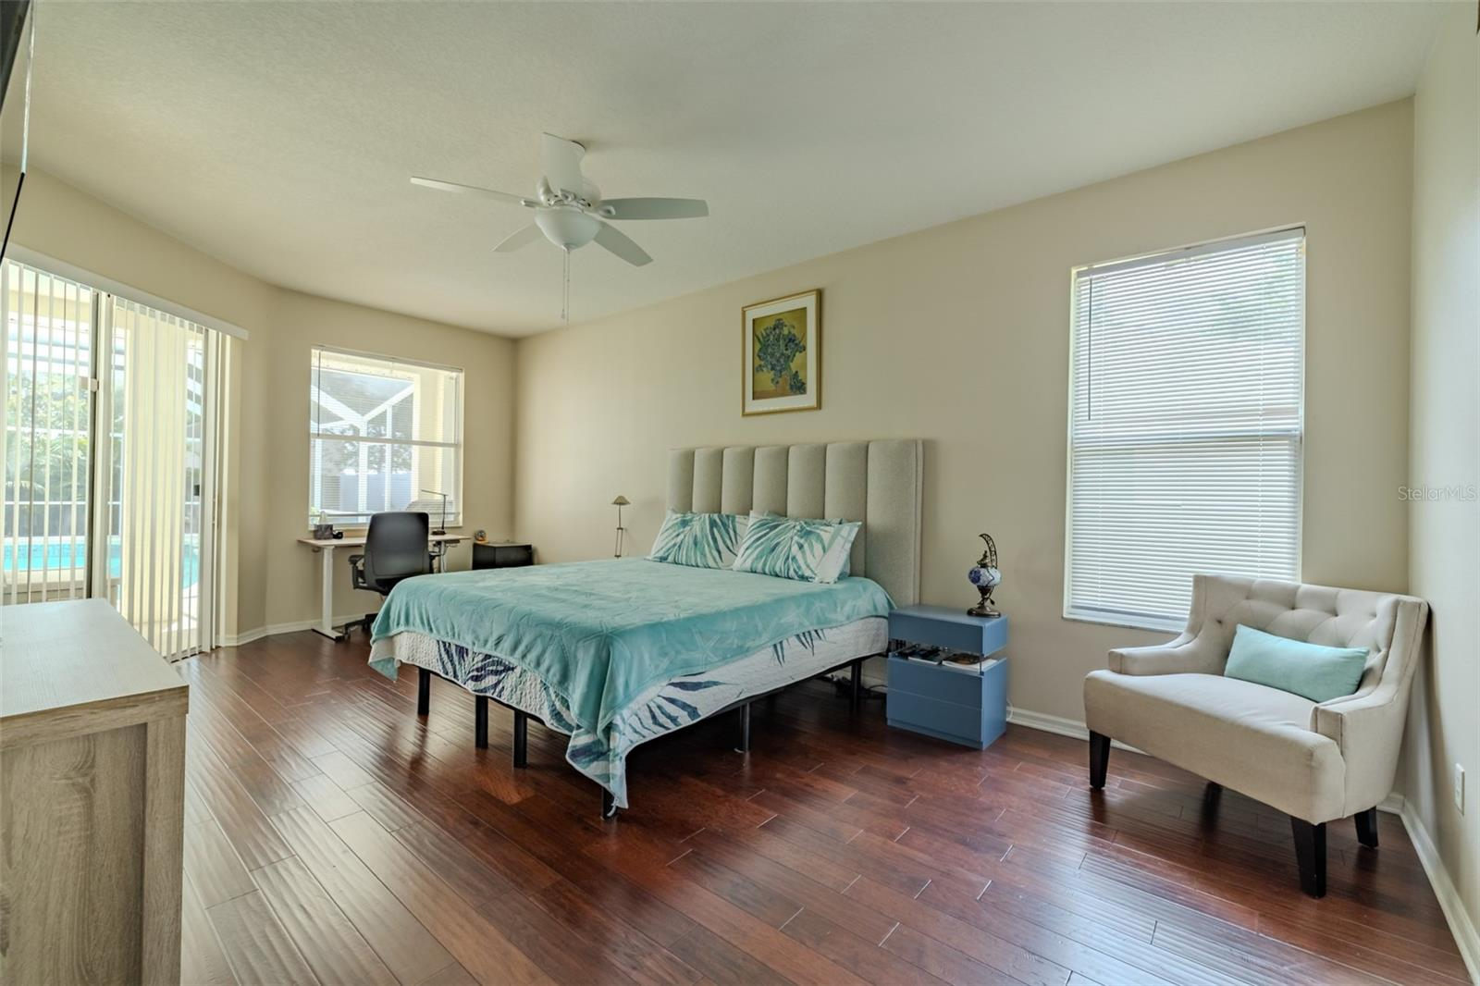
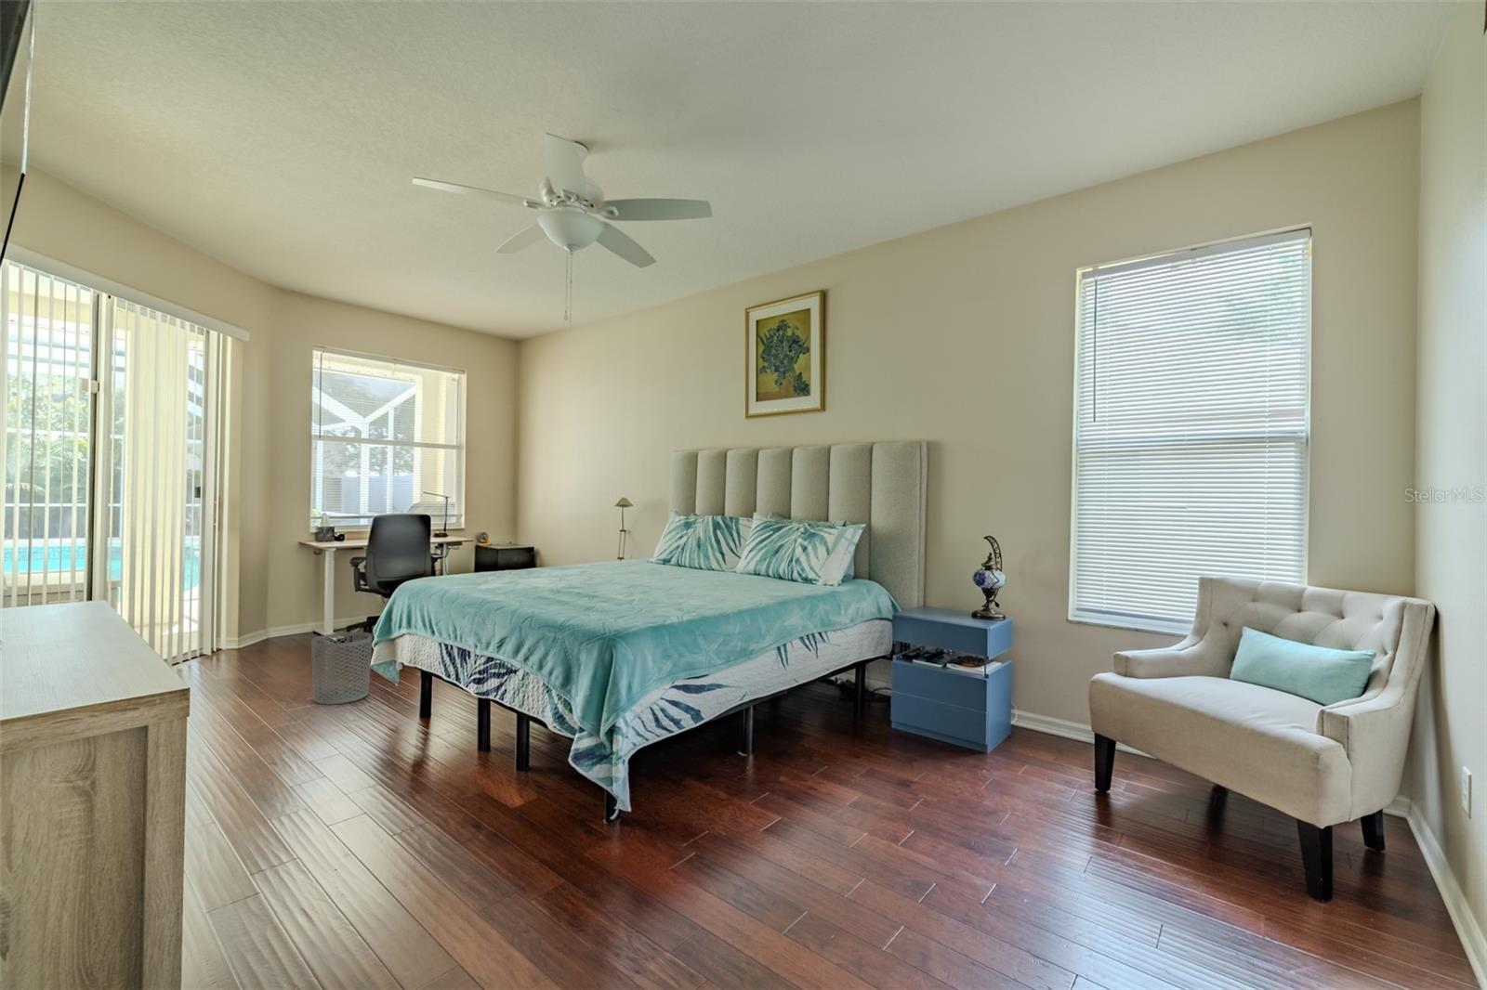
+ waste bin (342, 666)
